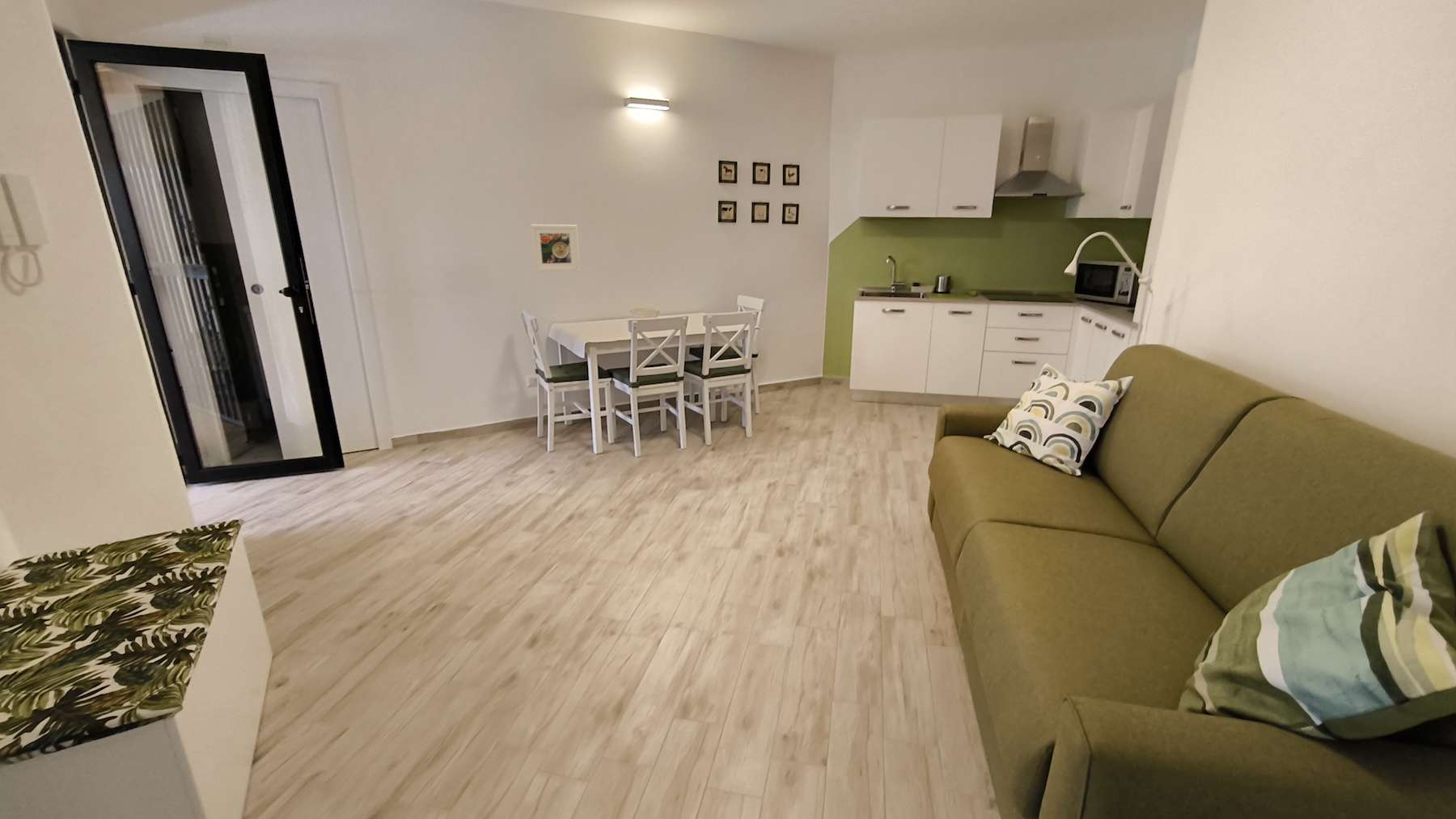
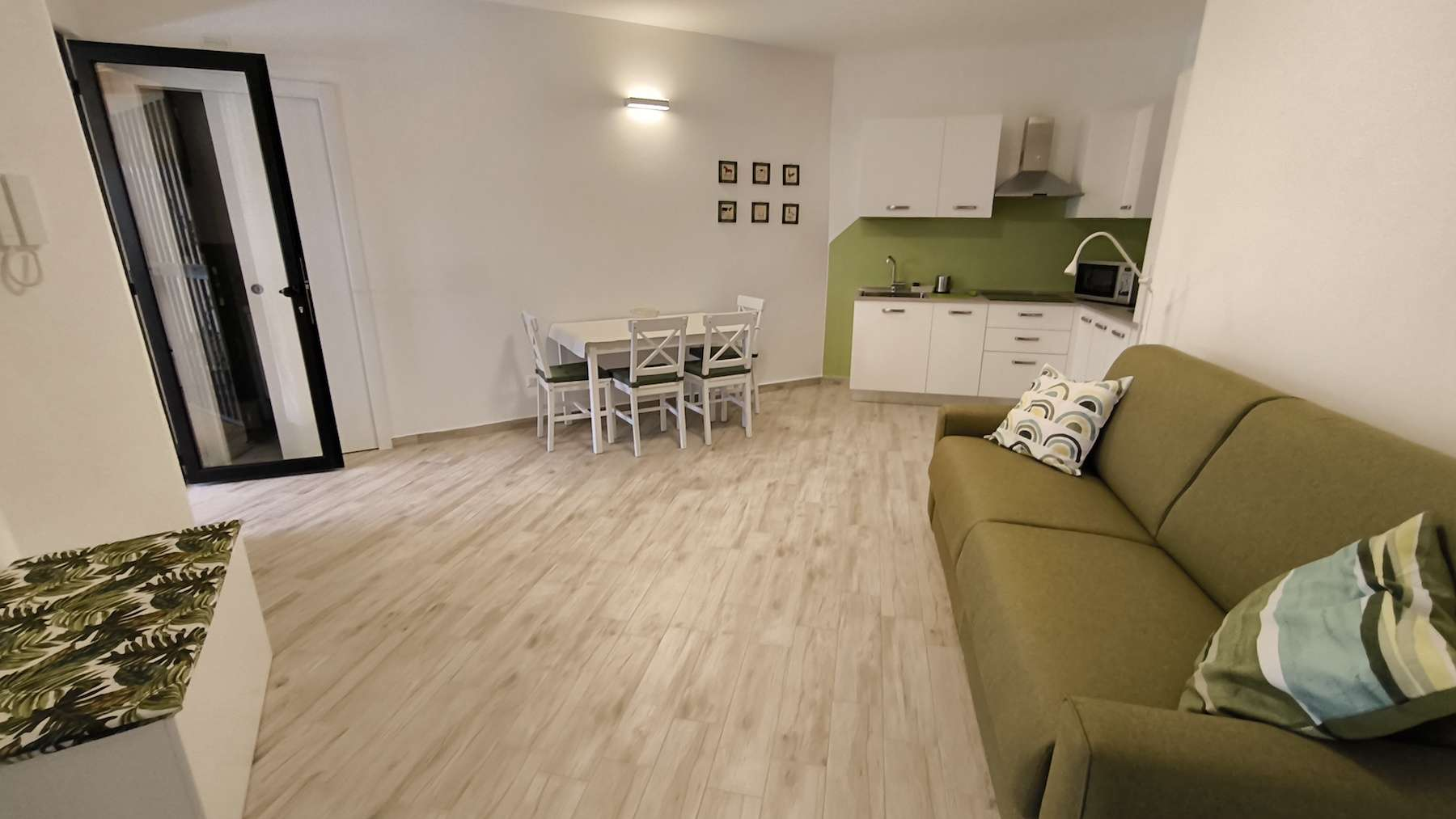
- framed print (555, 248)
